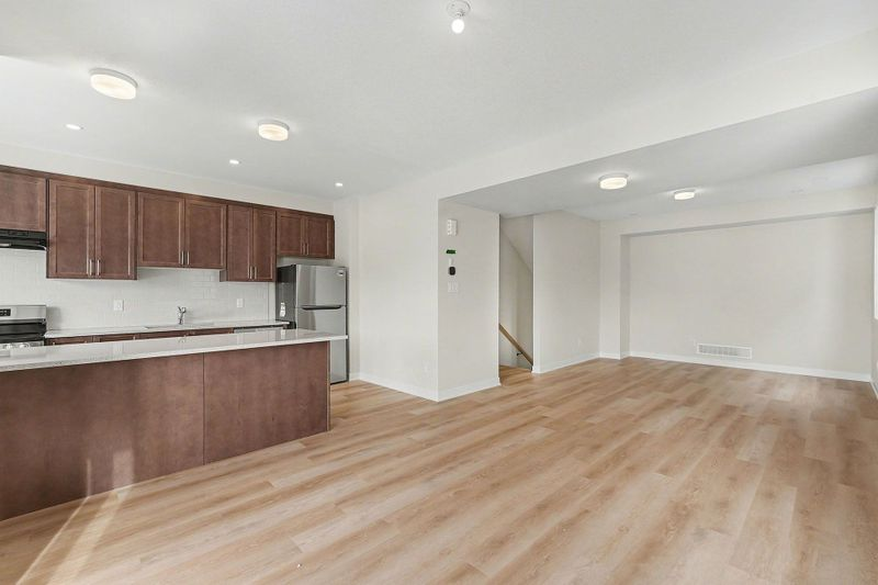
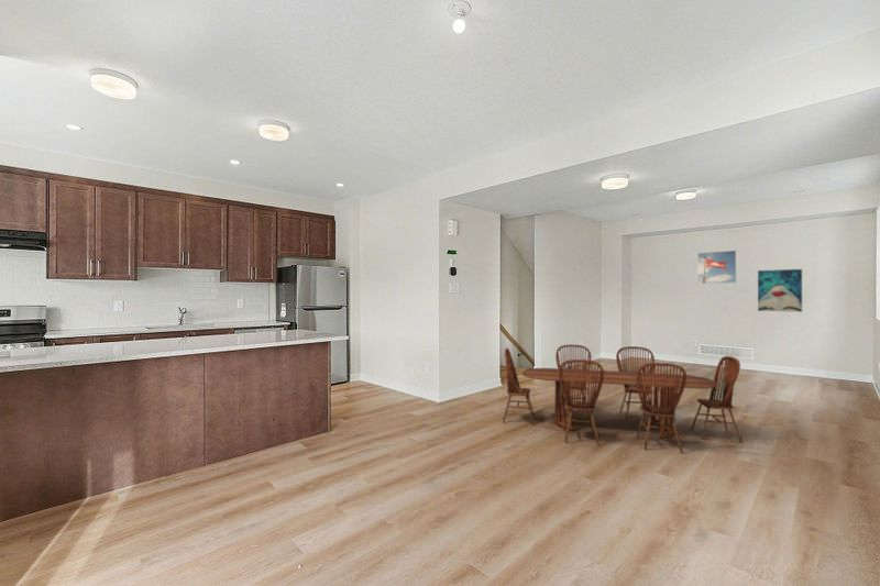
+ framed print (716, 267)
+ dining set (610, 383)
+ wall art (779, 290)
